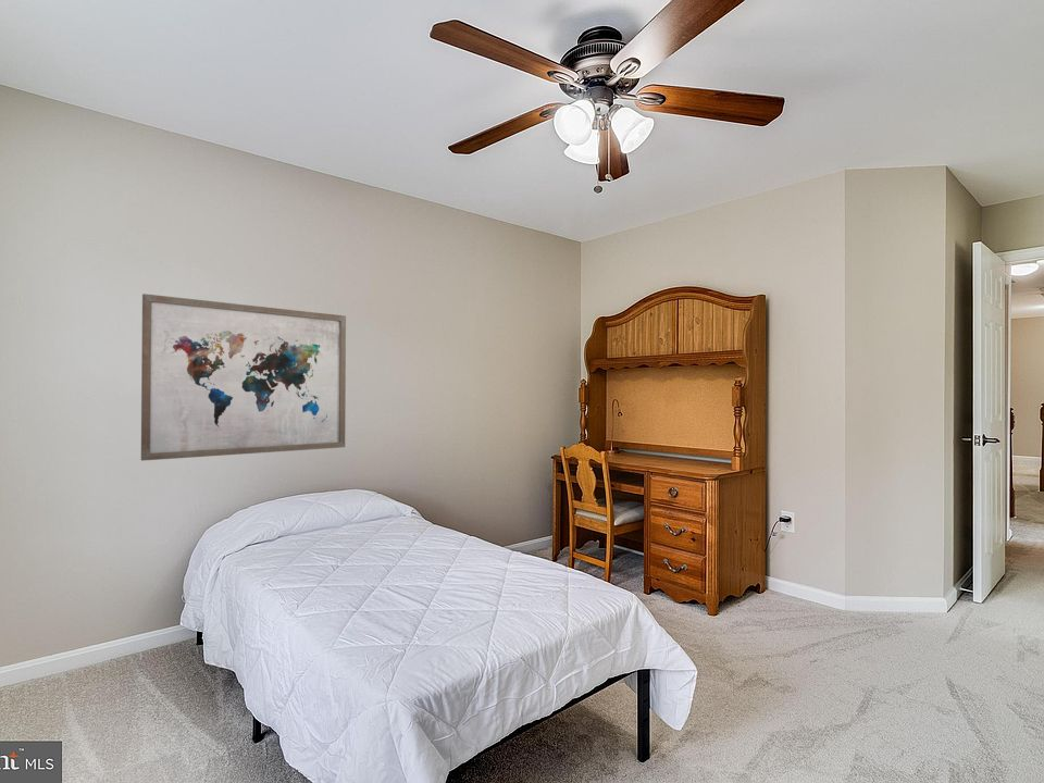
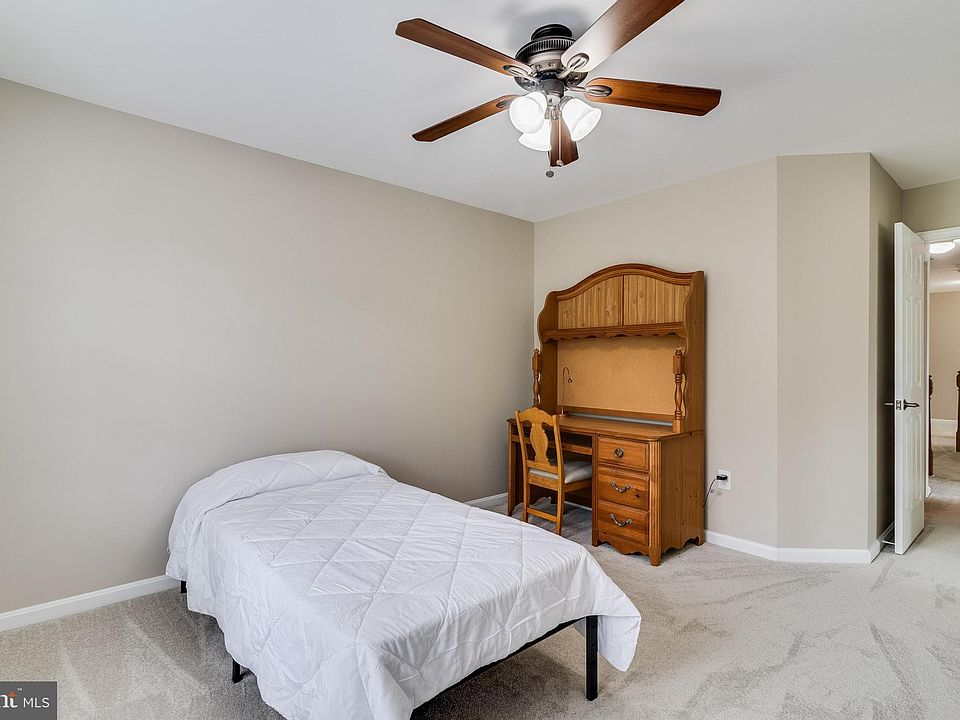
- wall art (254, 380)
